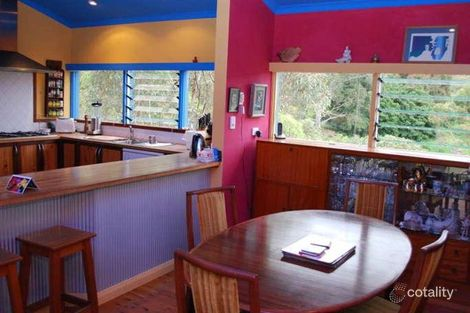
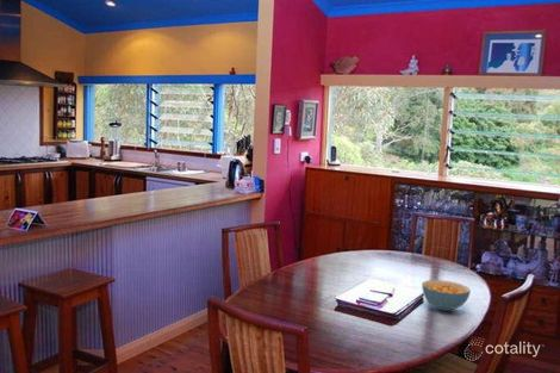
+ cereal bowl (444, 297)
